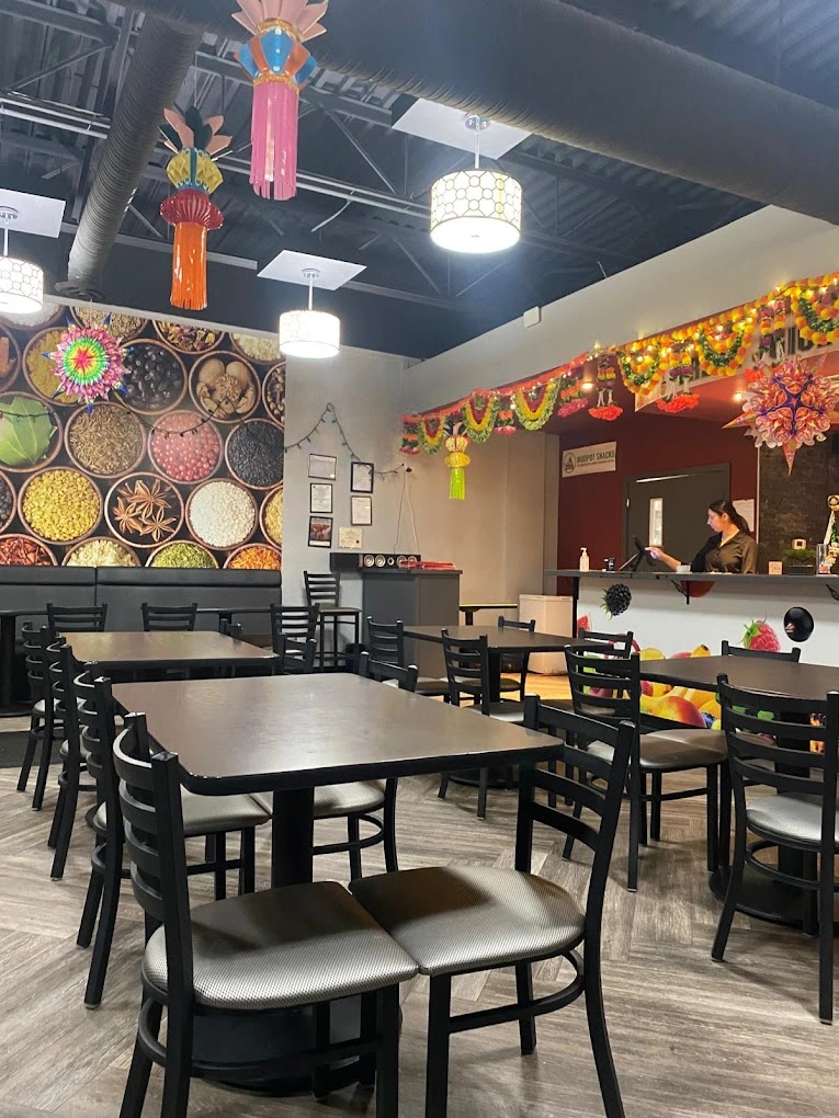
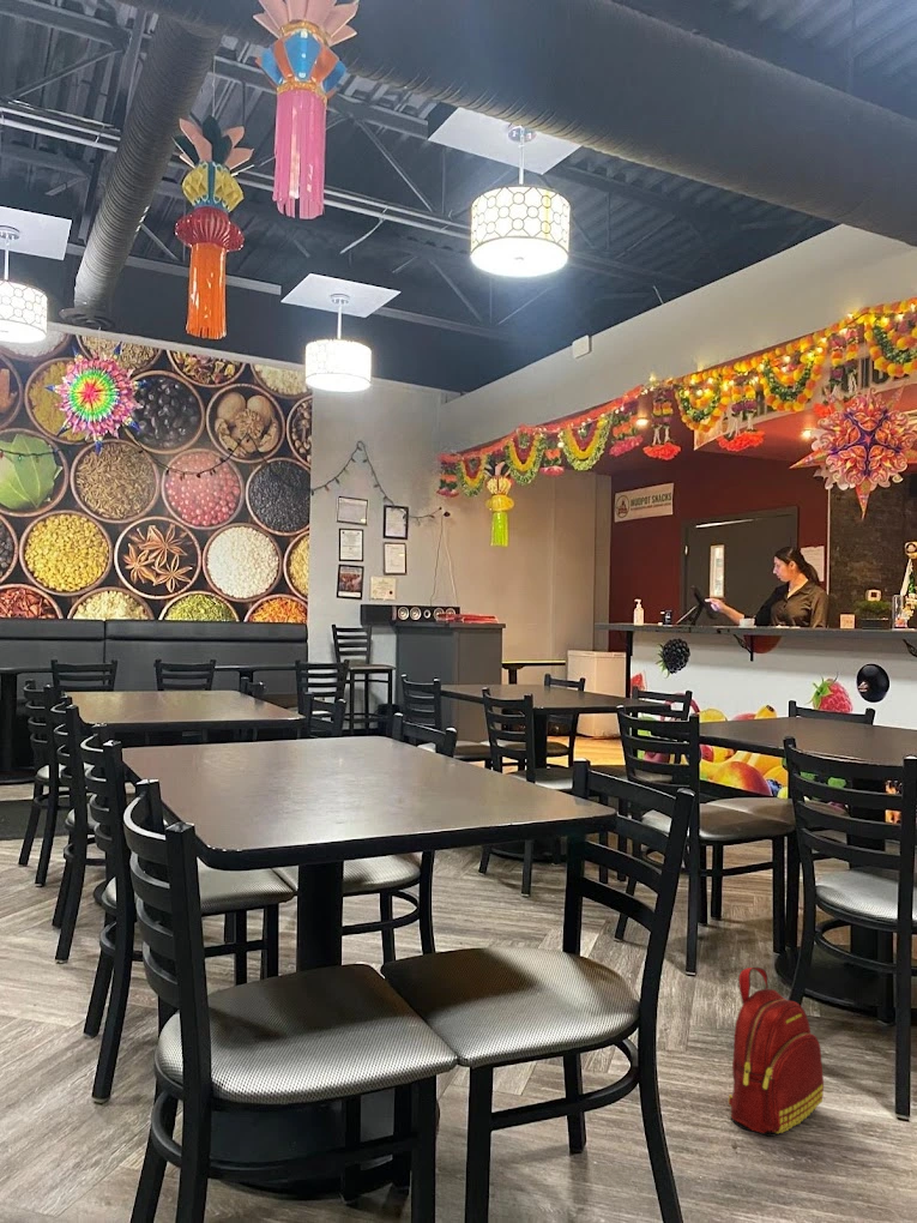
+ backpack (773, 1044)
